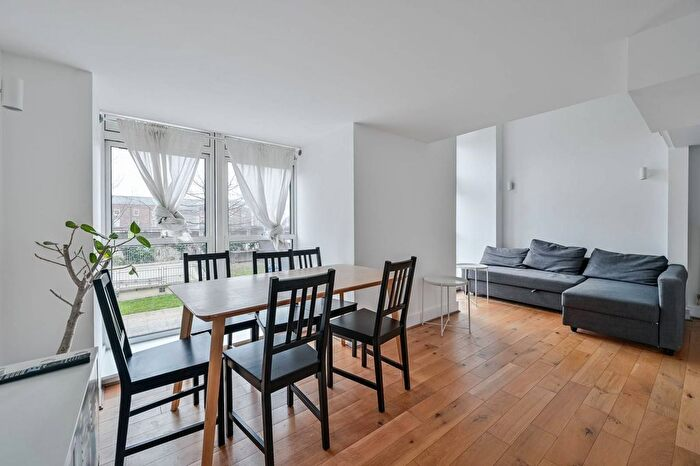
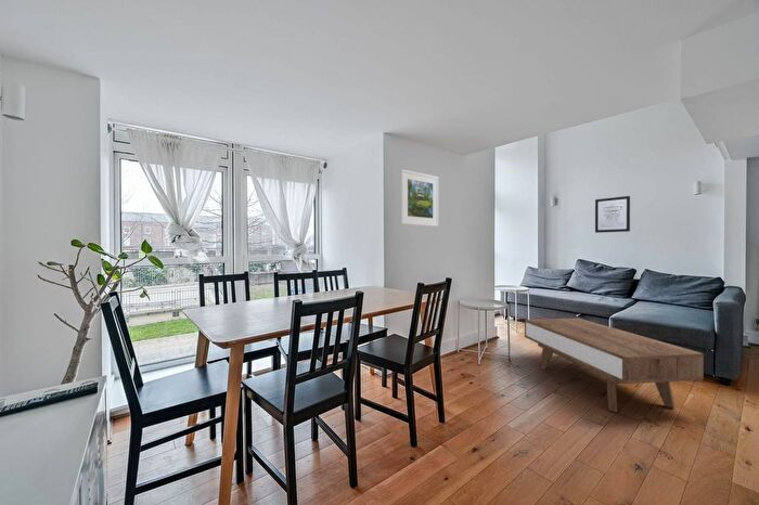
+ wall art (612, 215)
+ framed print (420, 198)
+ coffee table (597, 359)
